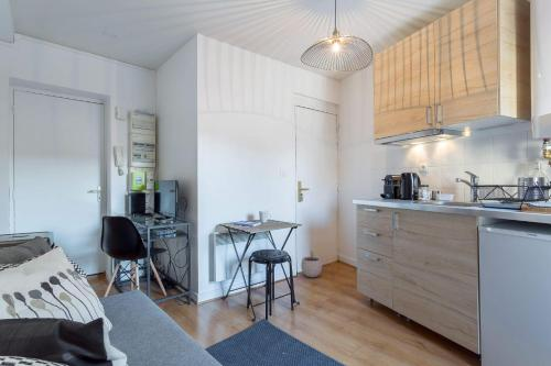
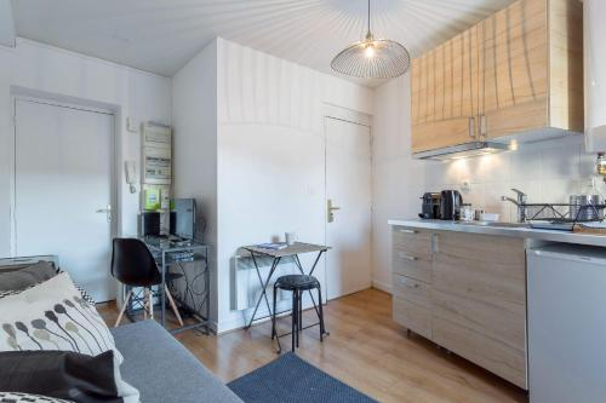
- plant pot (311, 263)
